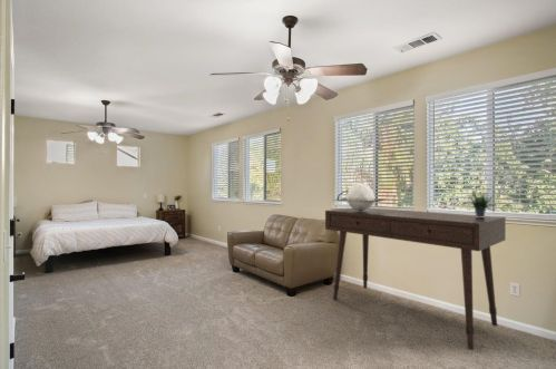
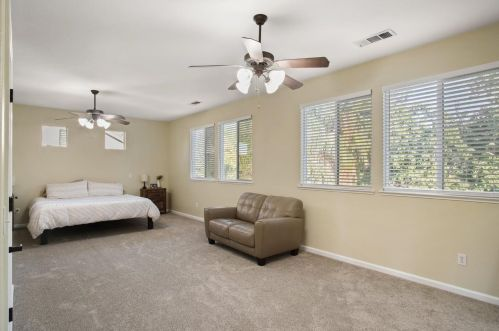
- table lamp (360, 196)
- desk (410, 241)
- potted plant (481, 200)
